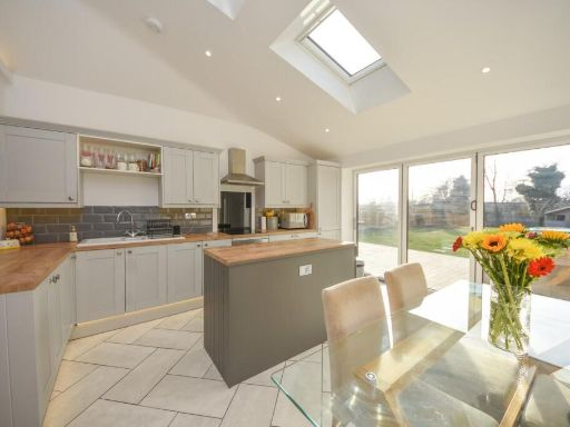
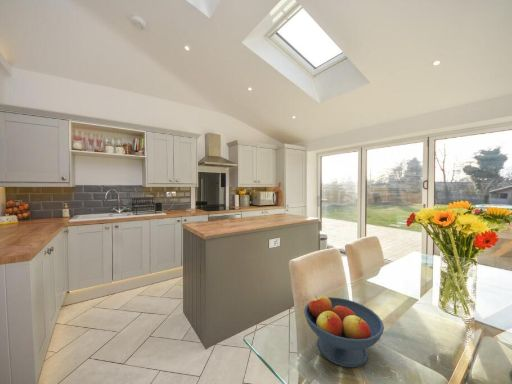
+ fruit bowl (341, 325)
